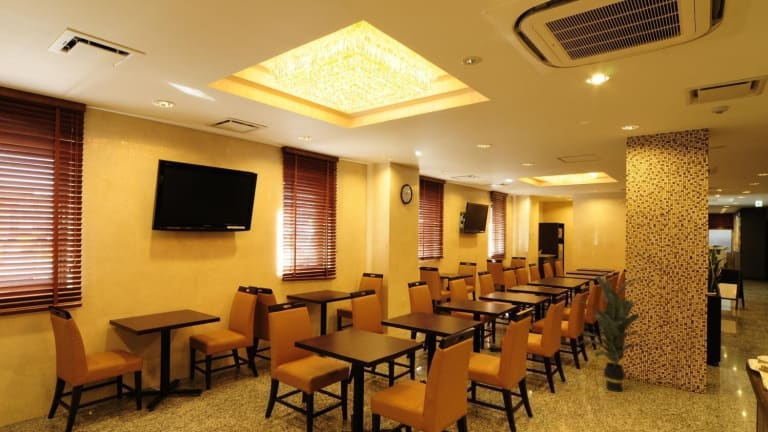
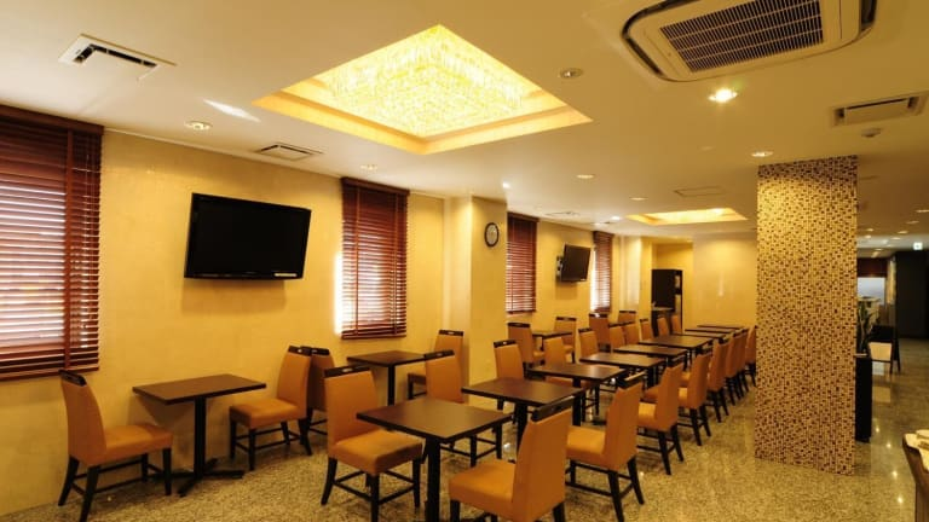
- indoor plant (610, 328)
